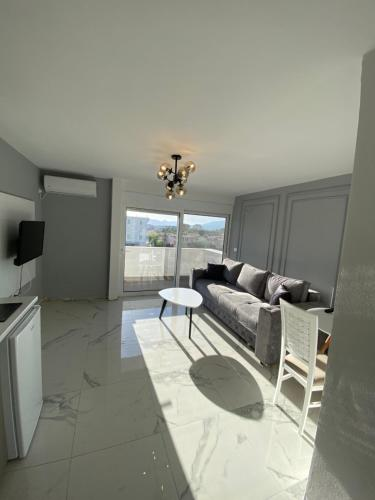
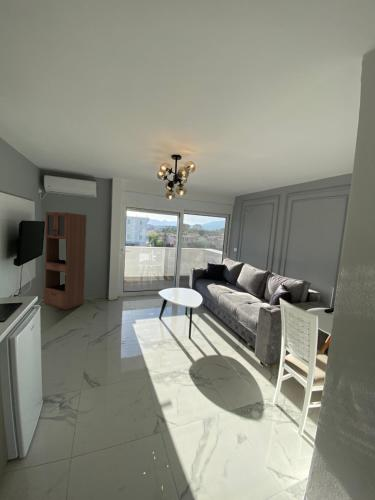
+ cabinet (66, 259)
